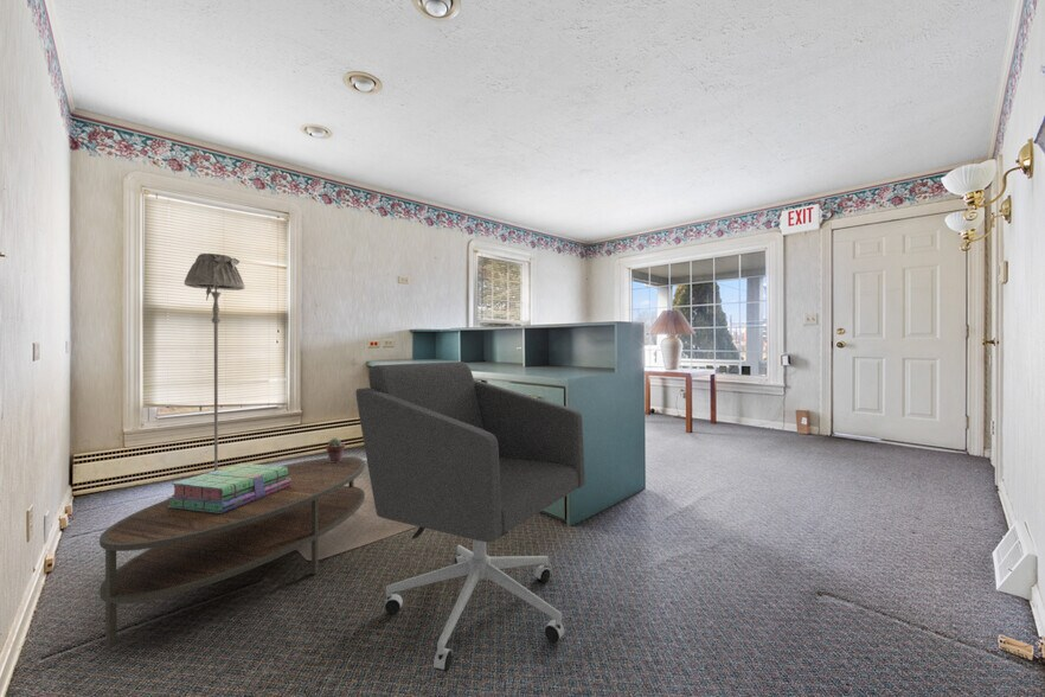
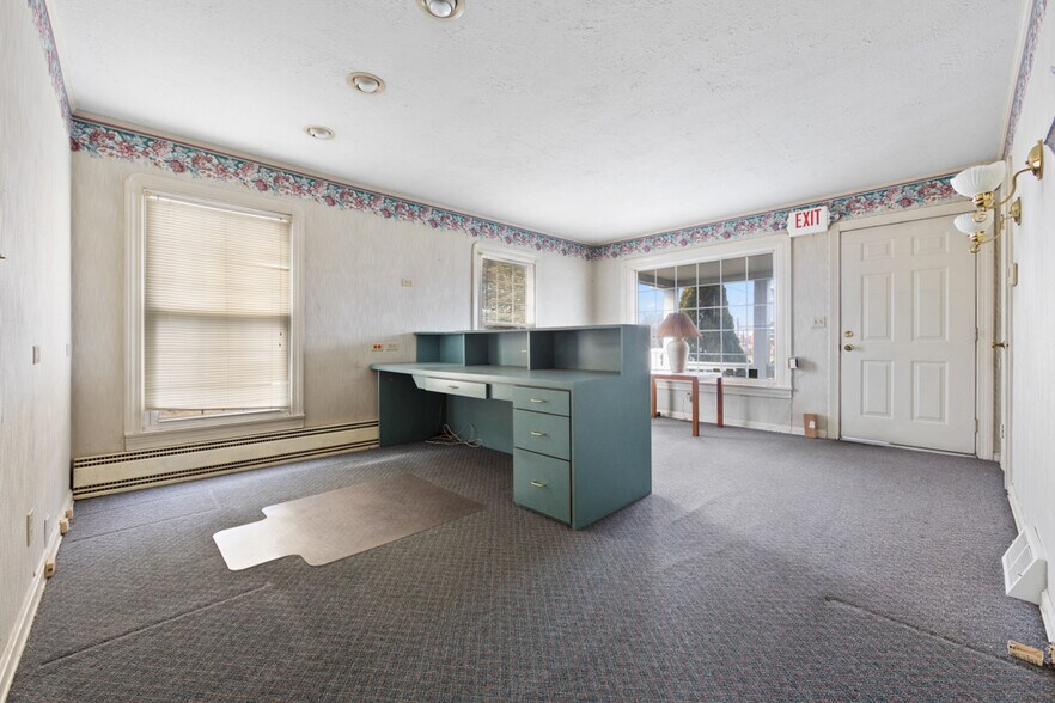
- potted succulent (335, 448)
- office chair (476, 486)
- floor lamp (214, 366)
- stack of books (233, 485)
- coffee table (264, 525)
